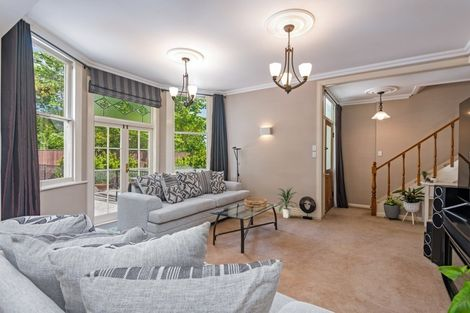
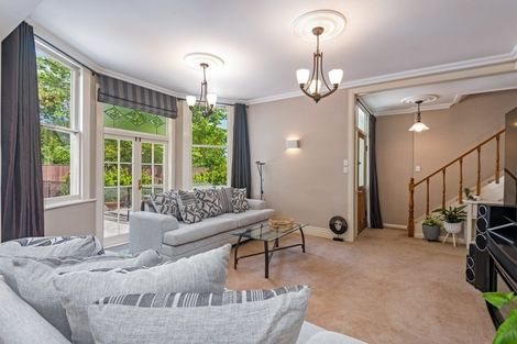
- indoor plant (285, 201)
